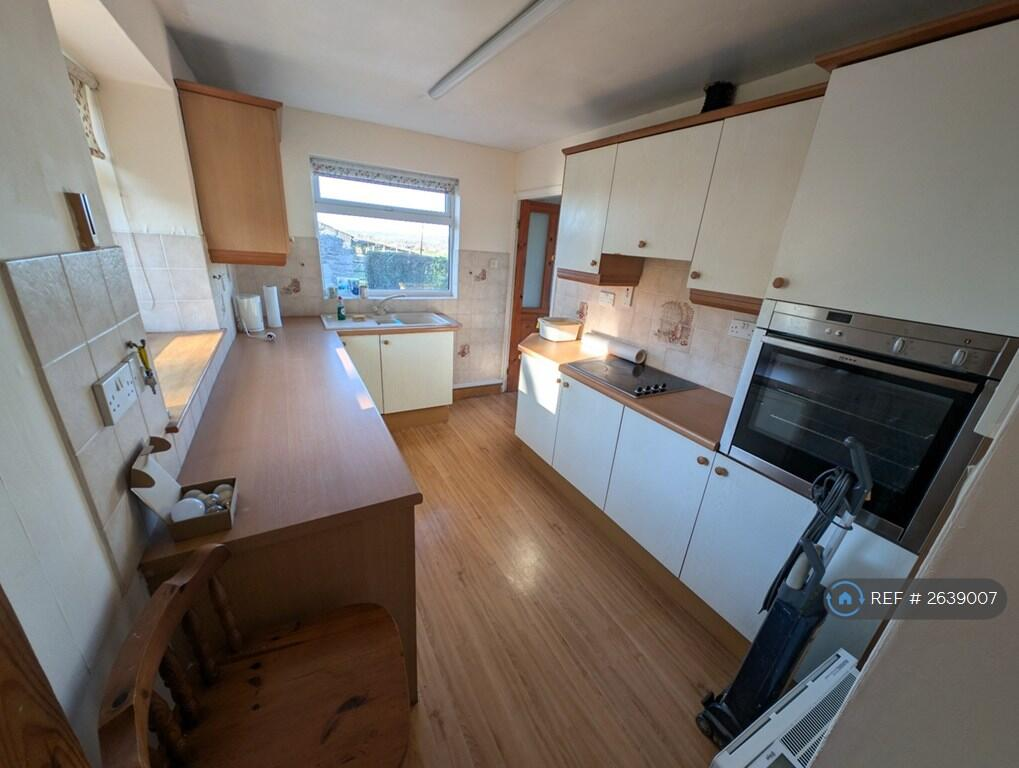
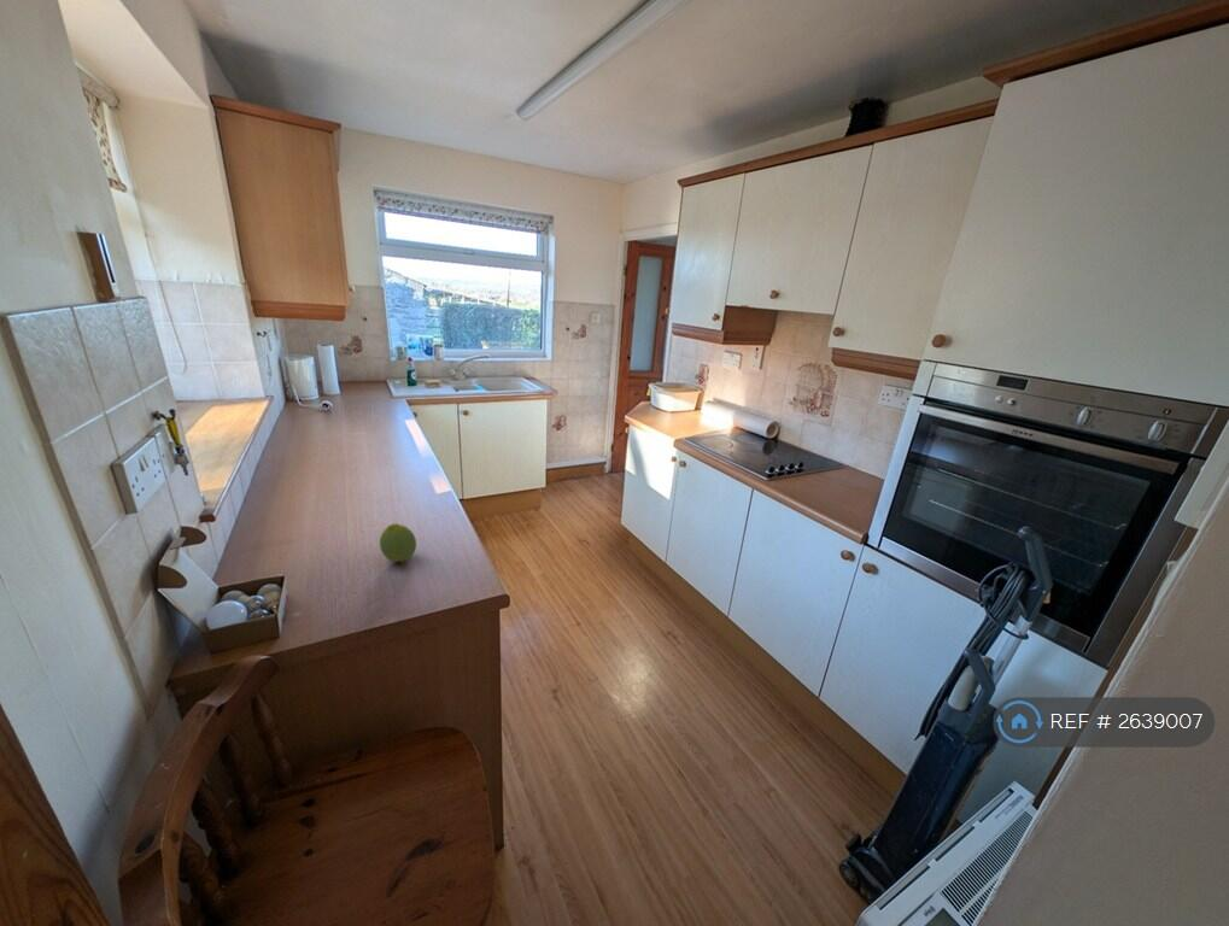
+ fruit (398, 543)
